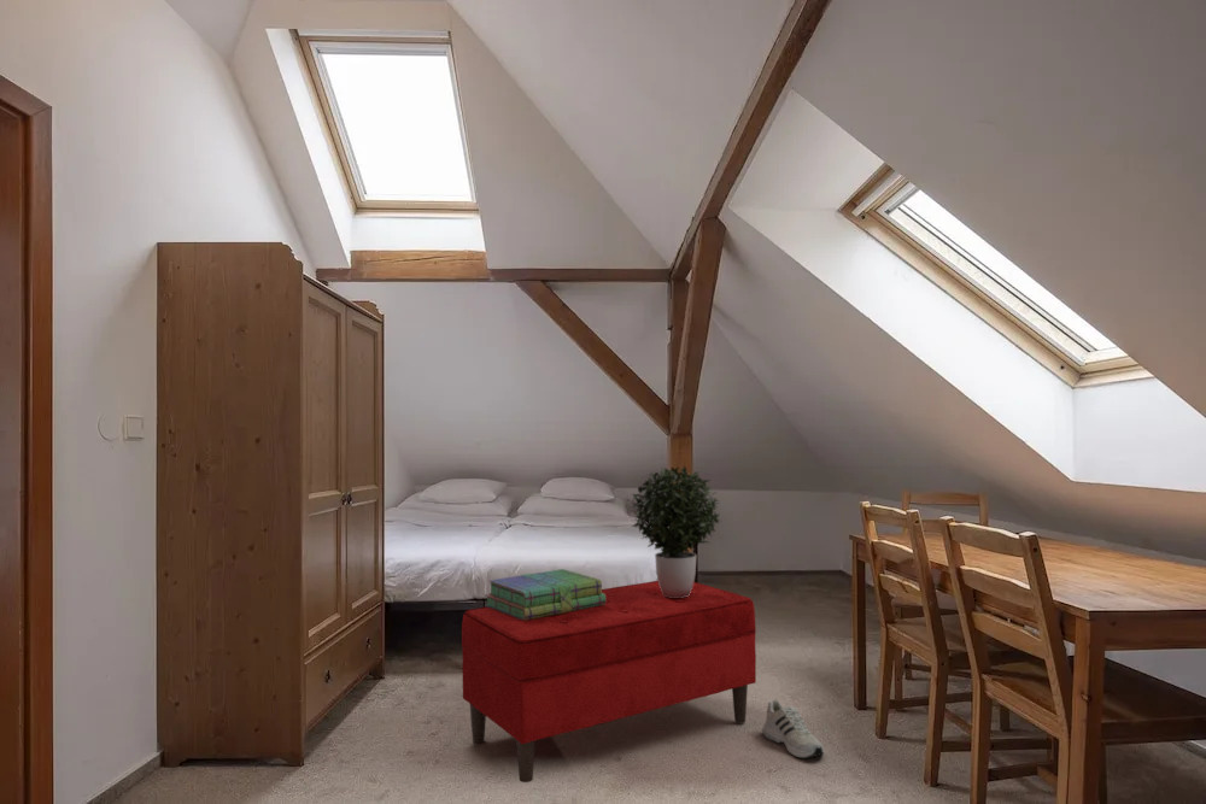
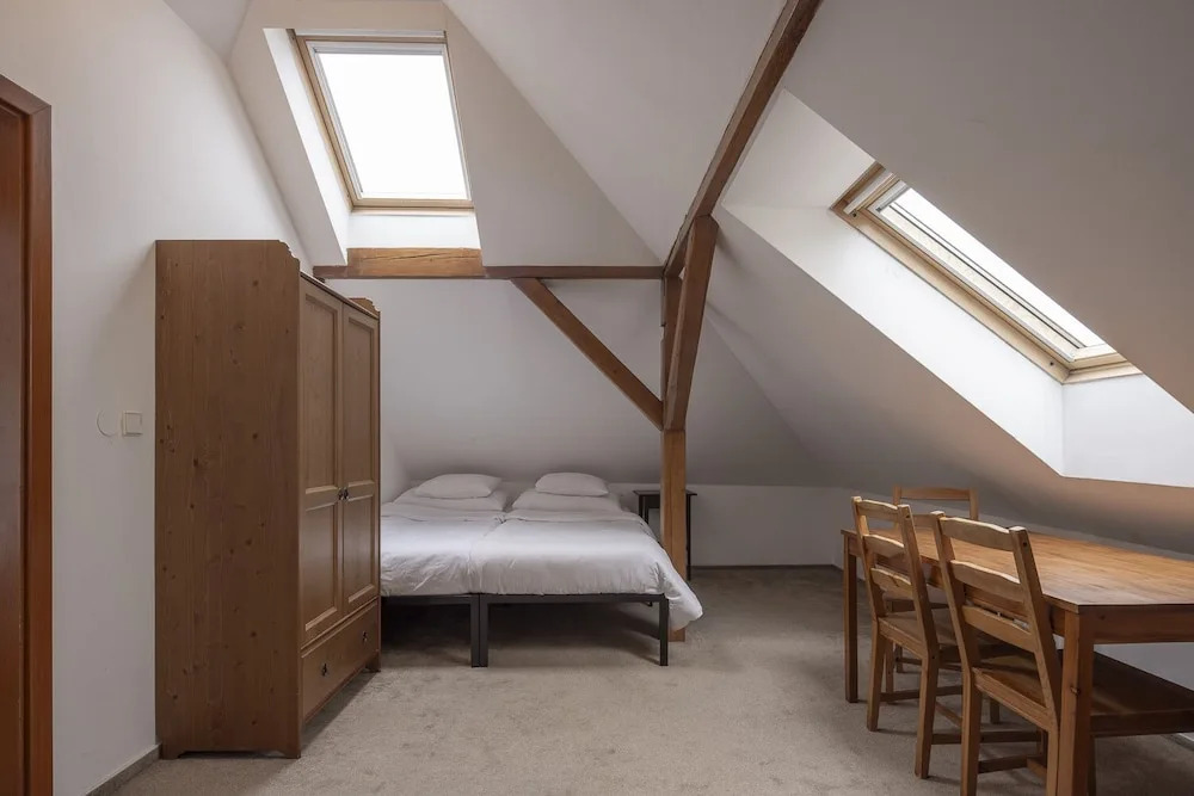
- stack of books (545, 592)
- bench (611, 667)
- shoe (794, 727)
- potted plant (674, 529)
